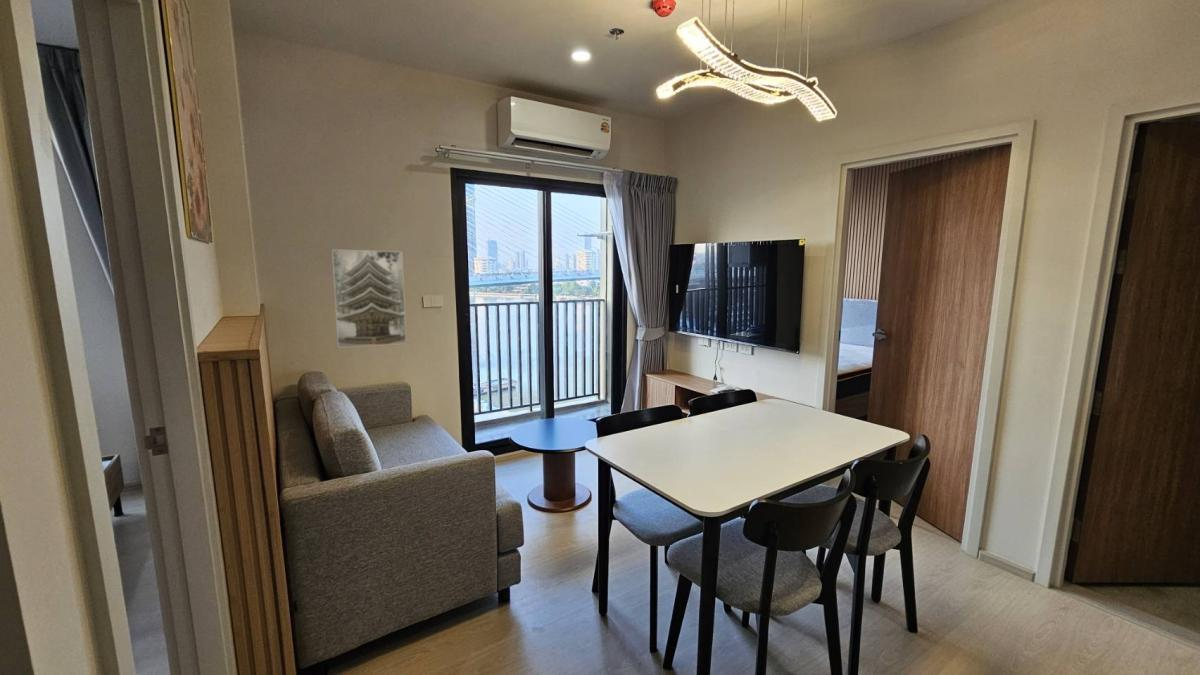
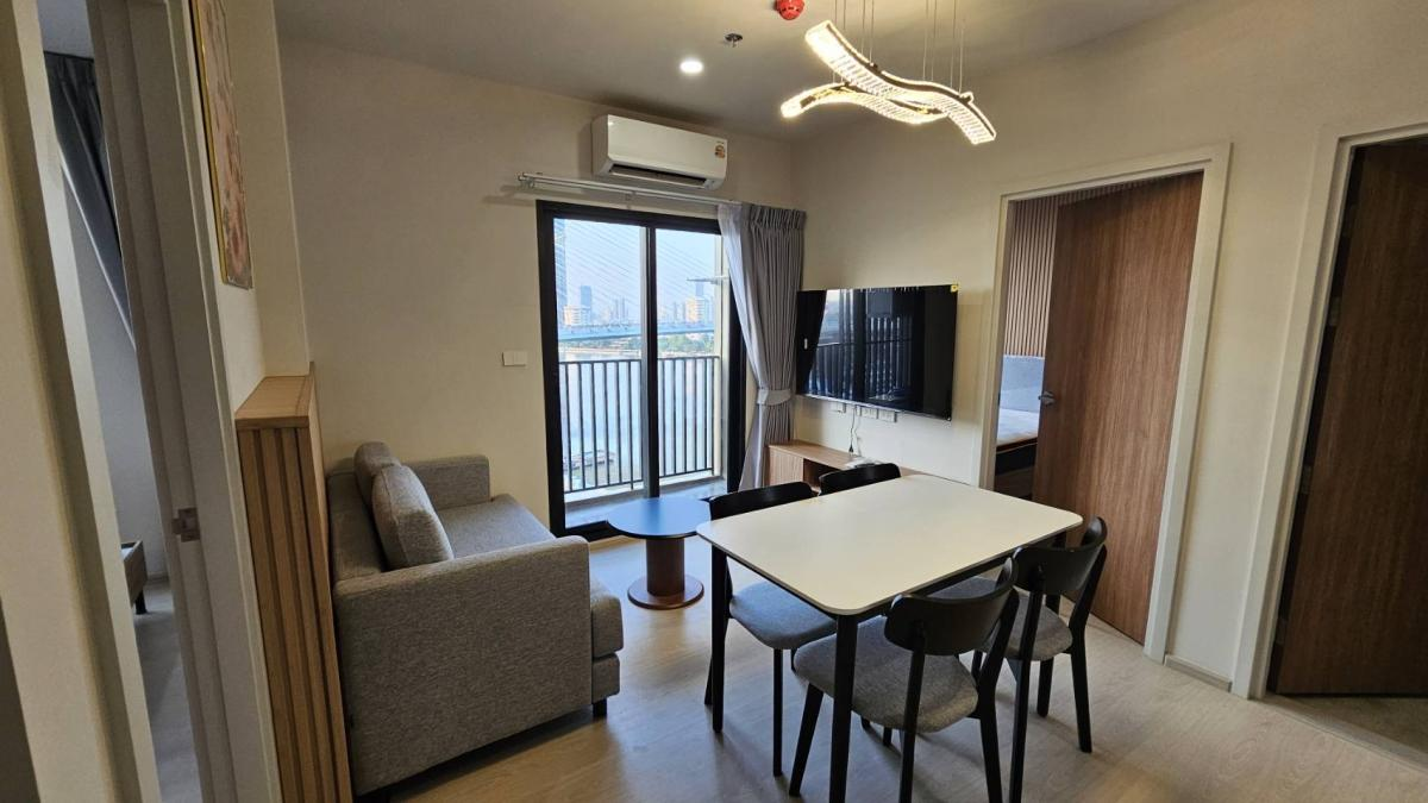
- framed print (370, 298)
